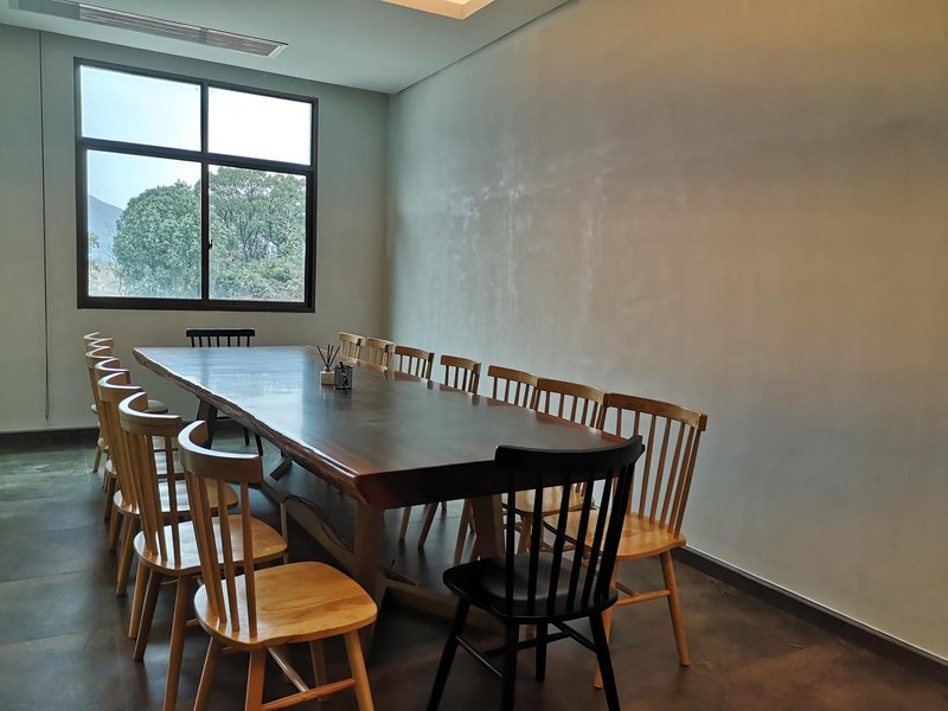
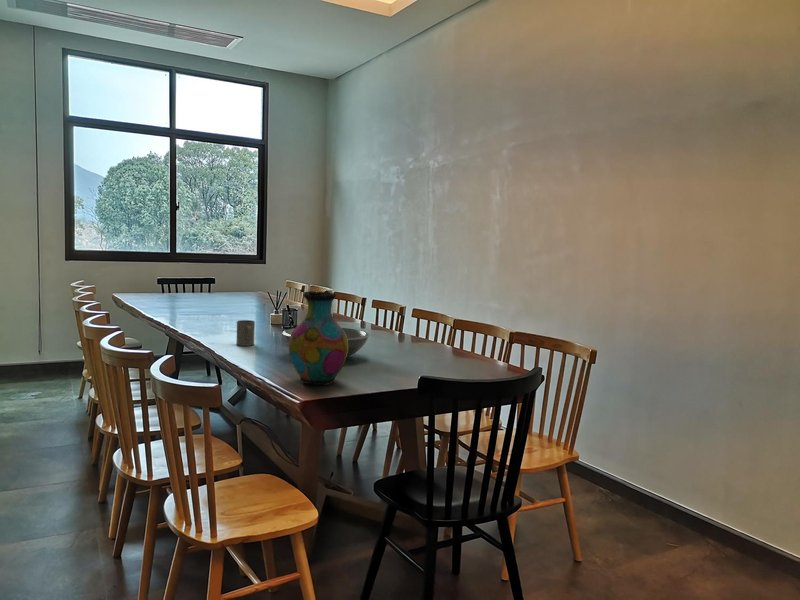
+ fruit bowl (342, 329)
+ mug (246, 333)
+ vase (318, 337)
